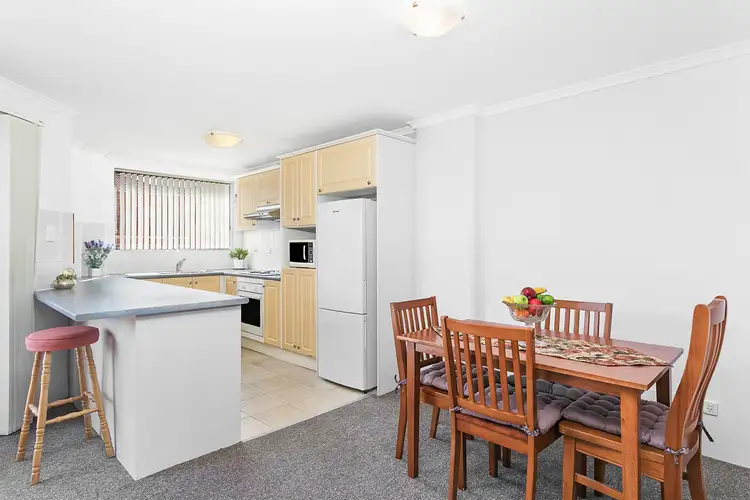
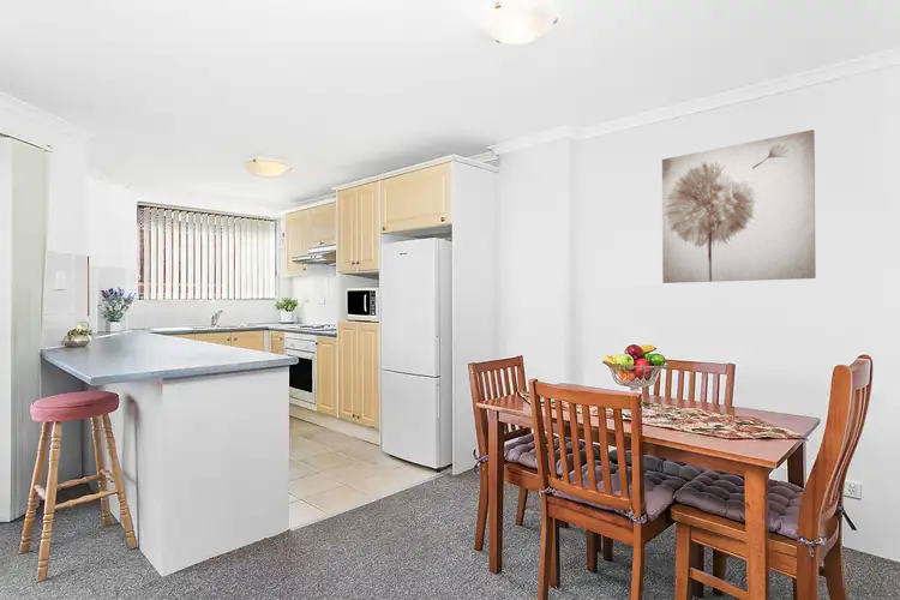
+ wall art (731, 212)
